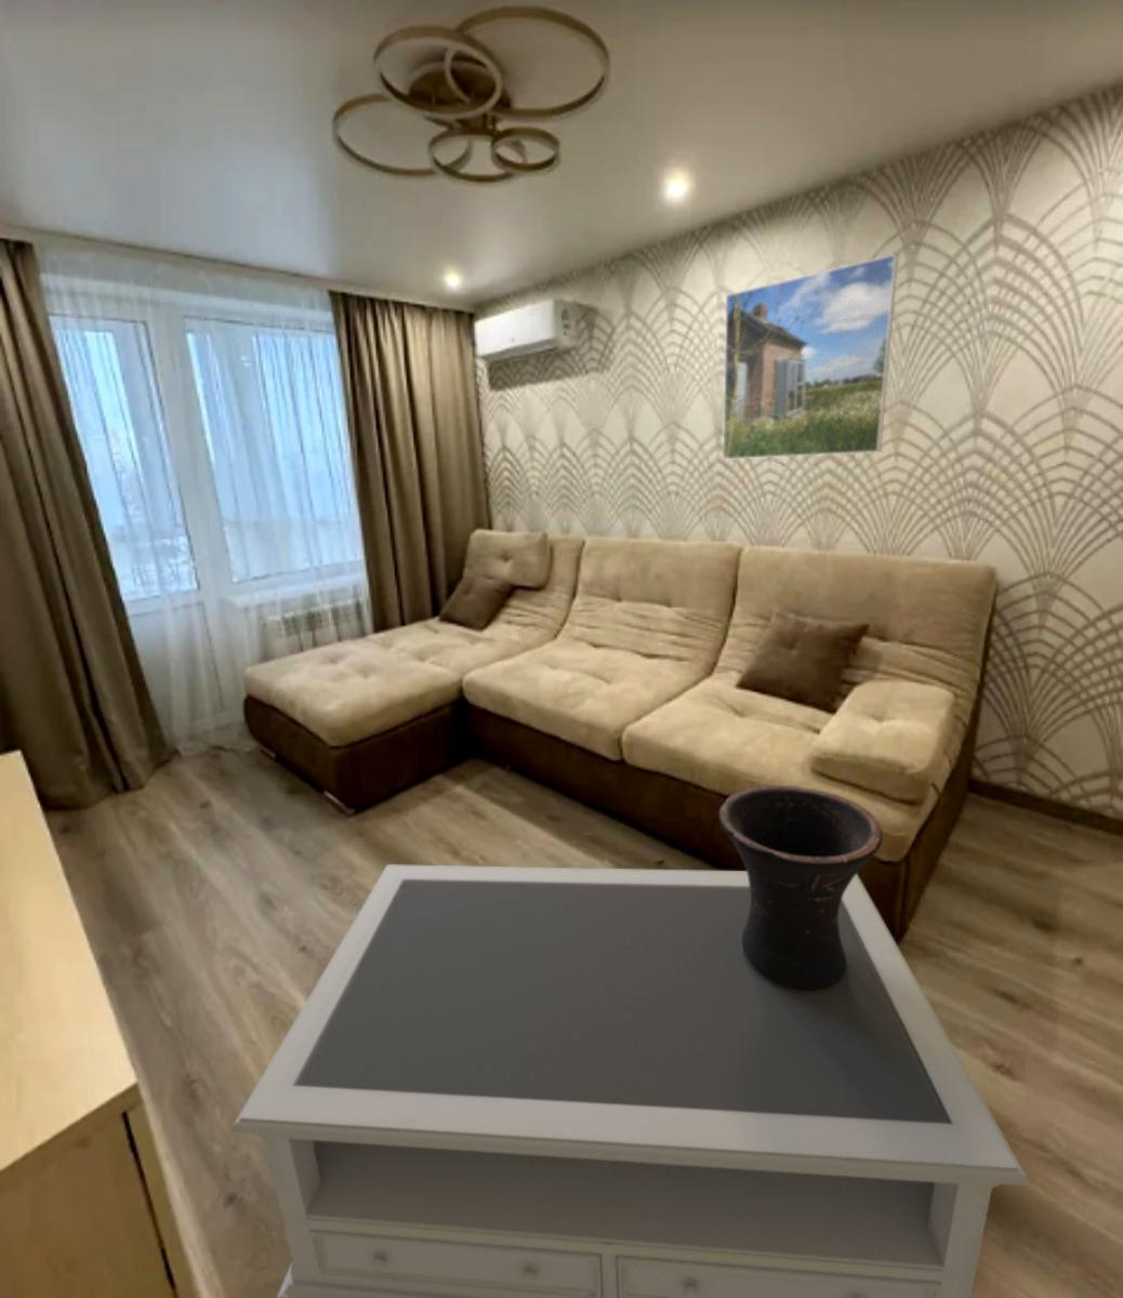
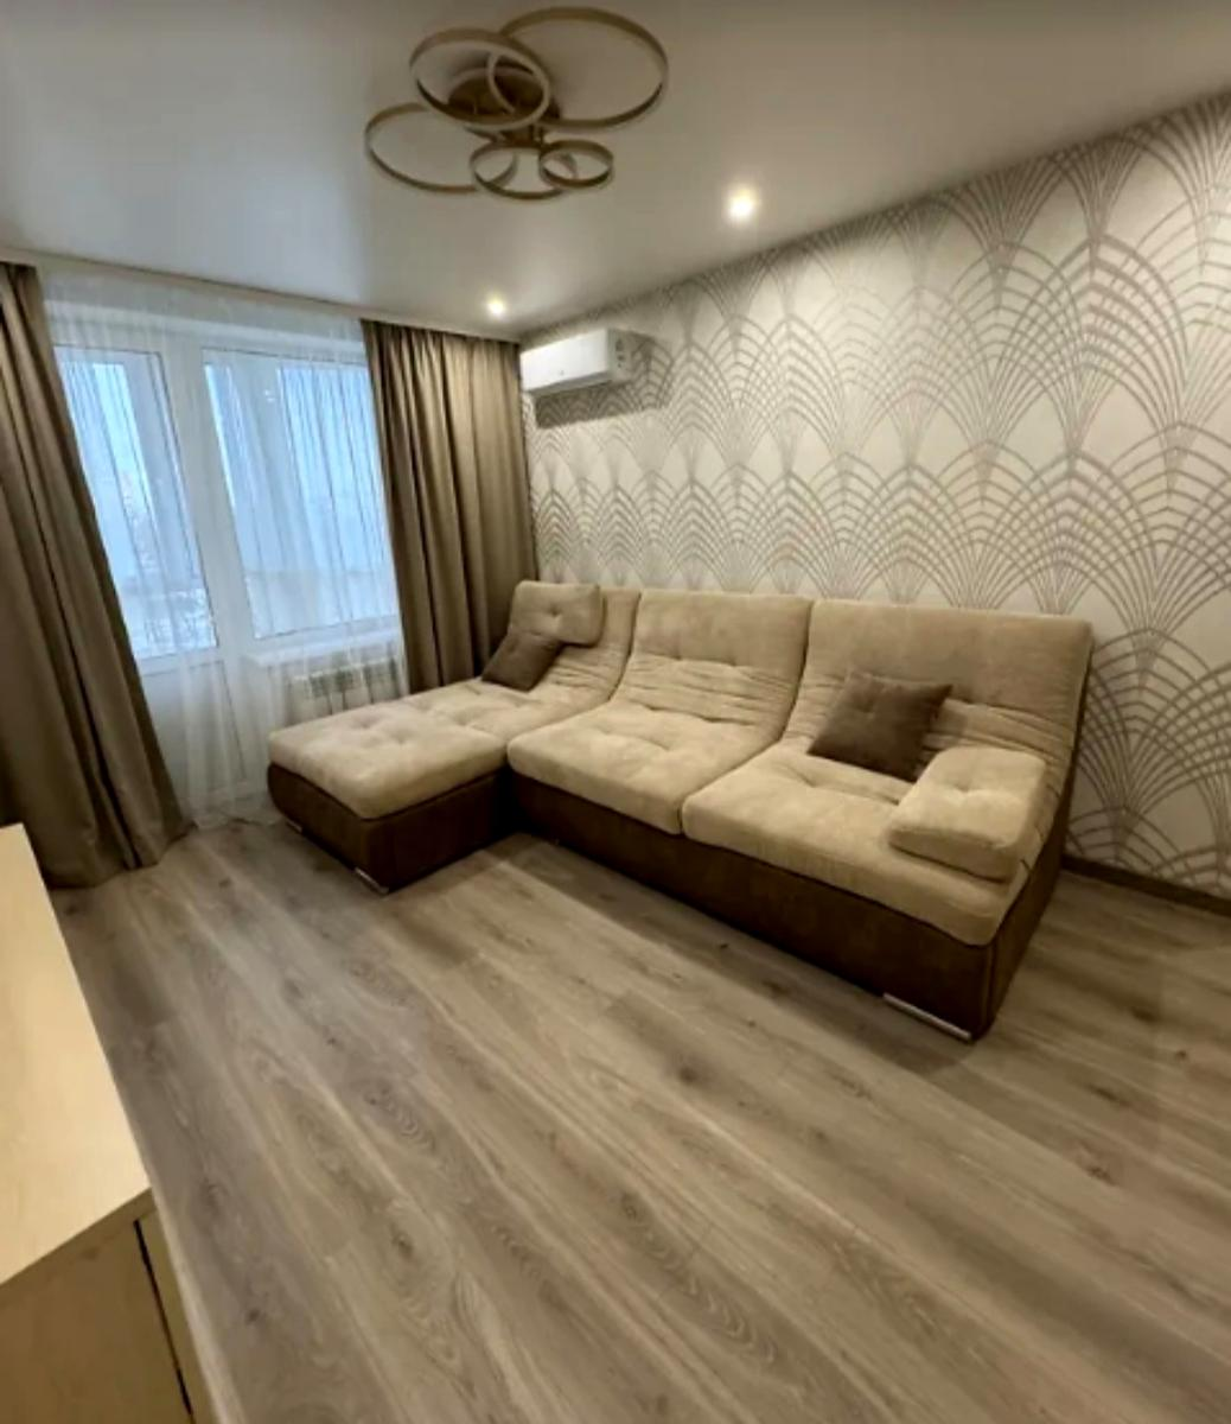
- vase (793, 887)
- coffee table (612, 1062)
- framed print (799, 369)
